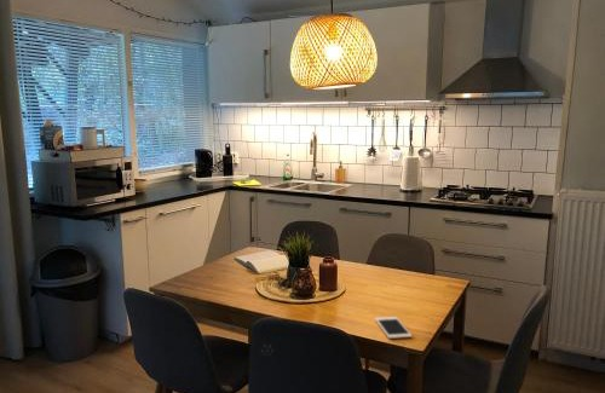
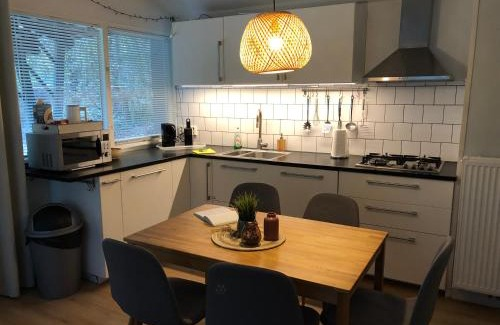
- cell phone (392, 326)
